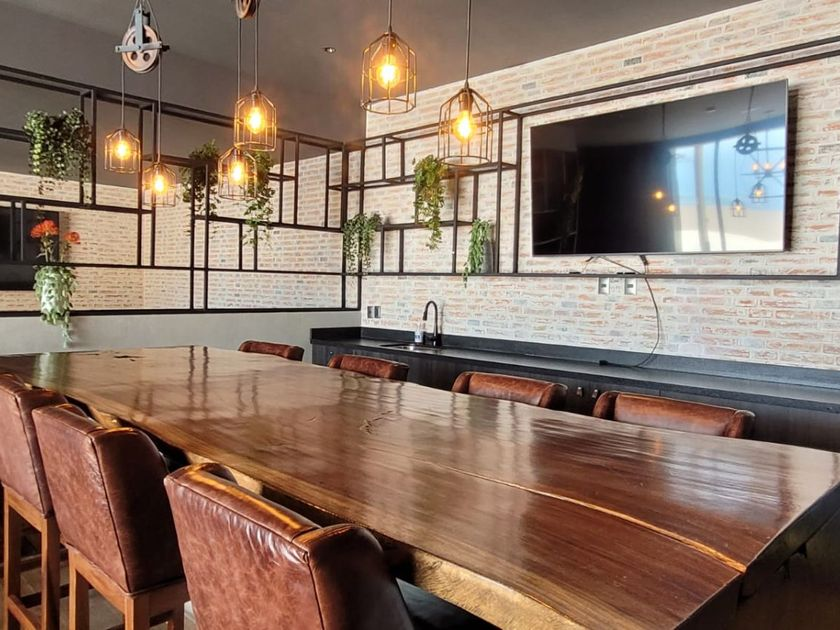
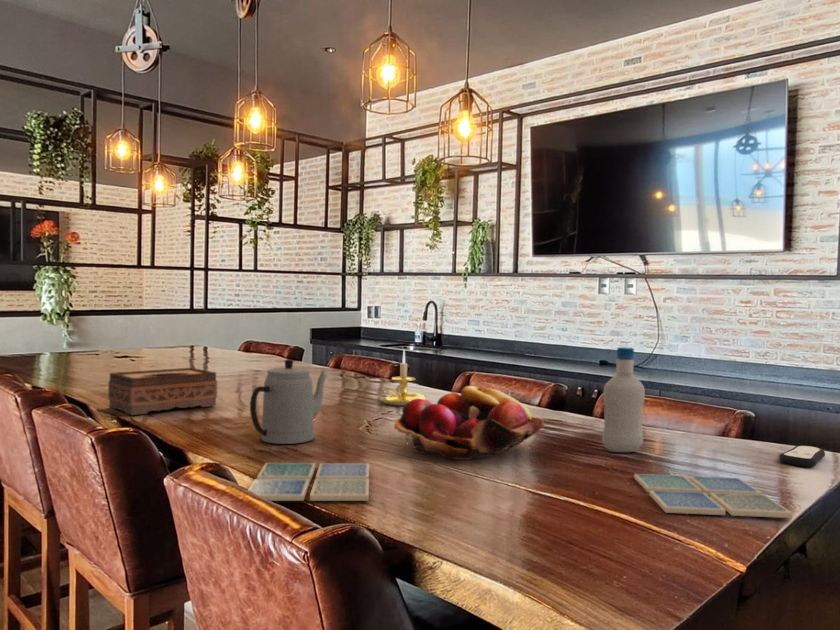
+ fruit basket (470, 418)
+ drink coaster (310, 480)
+ candle holder (401, 376)
+ bottle (624, 399)
+ drink coaster (705, 493)
+ teapot (291, 398)
+ remote control (803, 455)
+ tissue box (163, 389)
